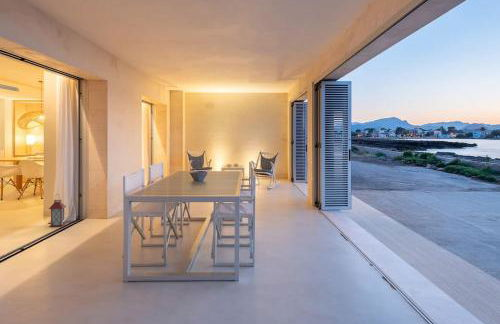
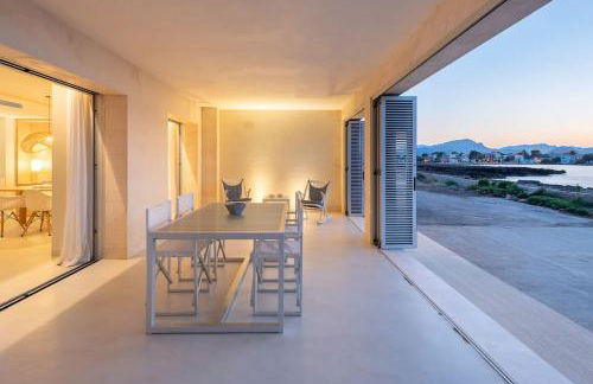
- lantern (57, 209)
